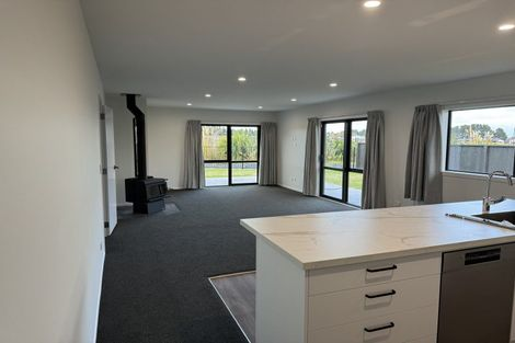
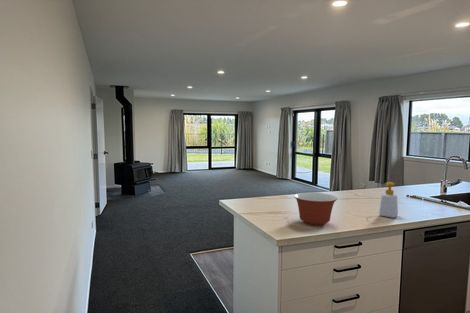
+ soap bottle (388, 199)
+ mixing bowl (314, 209)
